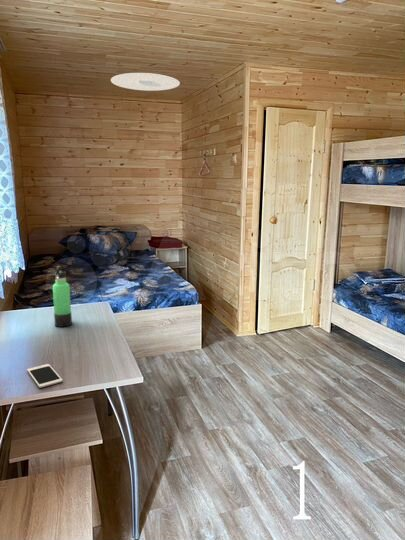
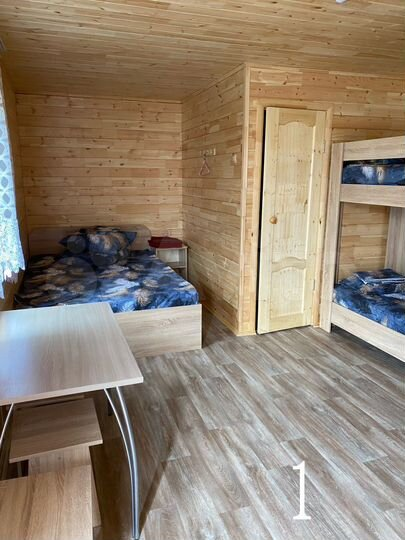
- thermos bottle (61, 295)
- ceiling light (145, 78)
- cell phone (44, 375)
